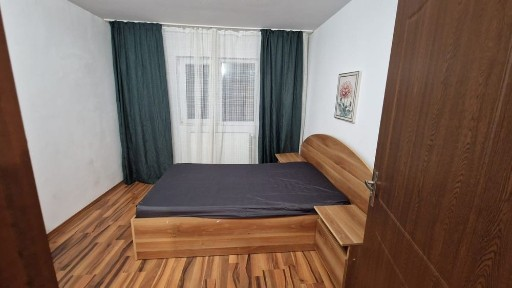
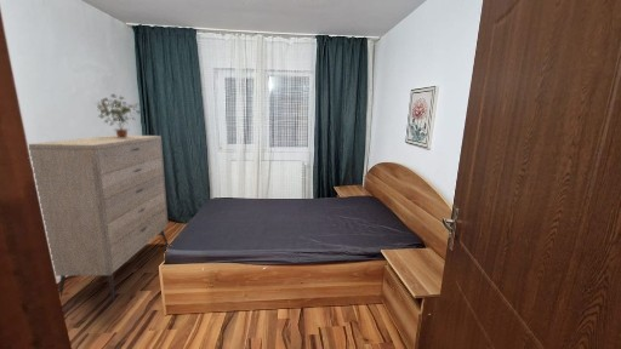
+ dresser (115, 206)
+ potted plant (119, 115)
